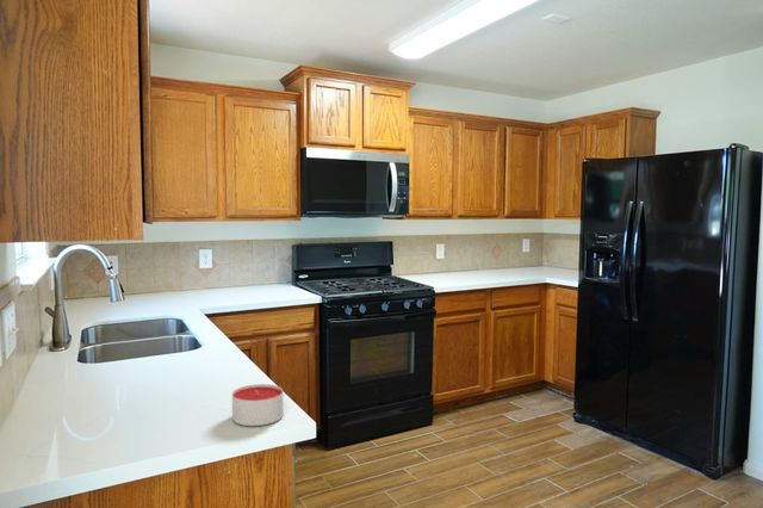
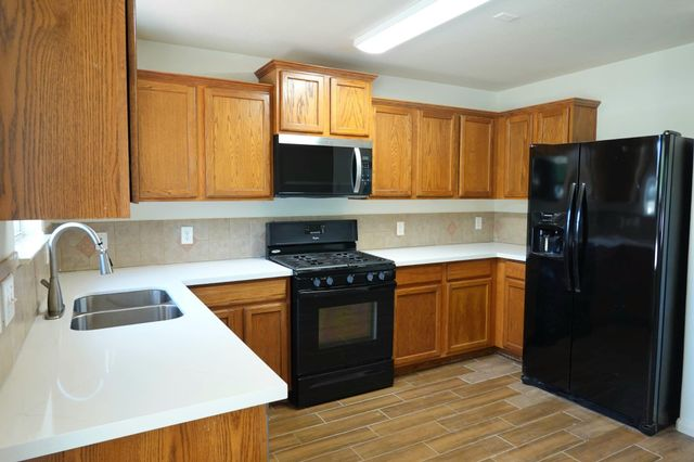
- candle (258, 403)
